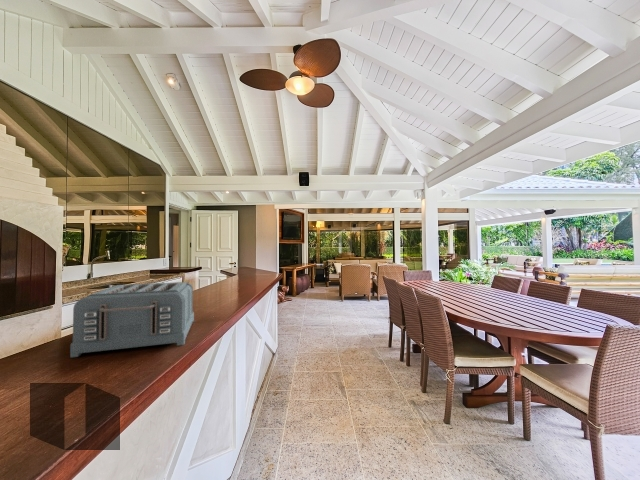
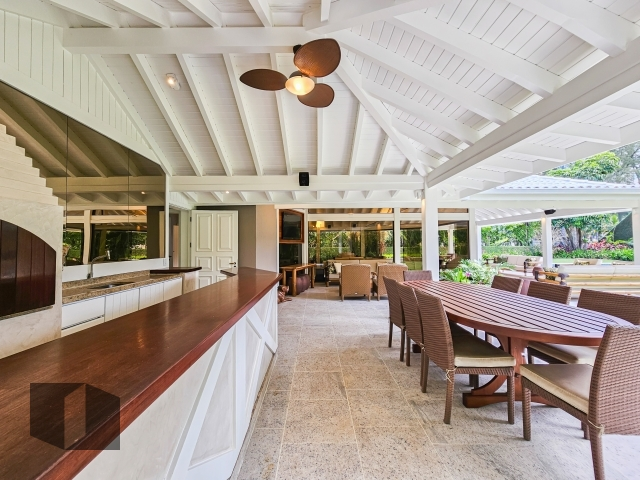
- toaster (142, 312)
